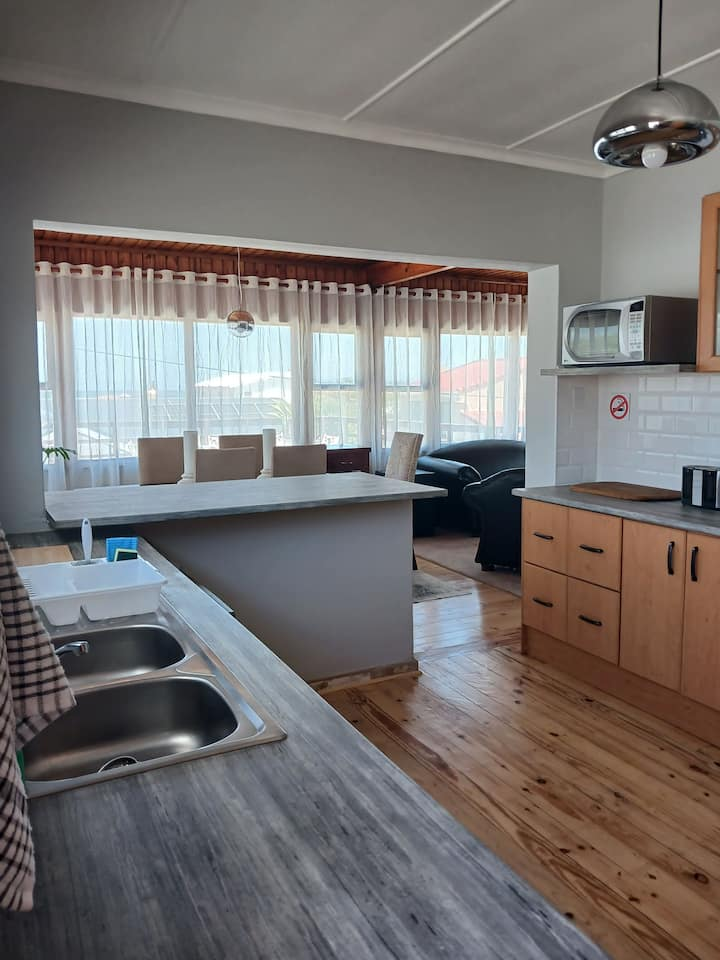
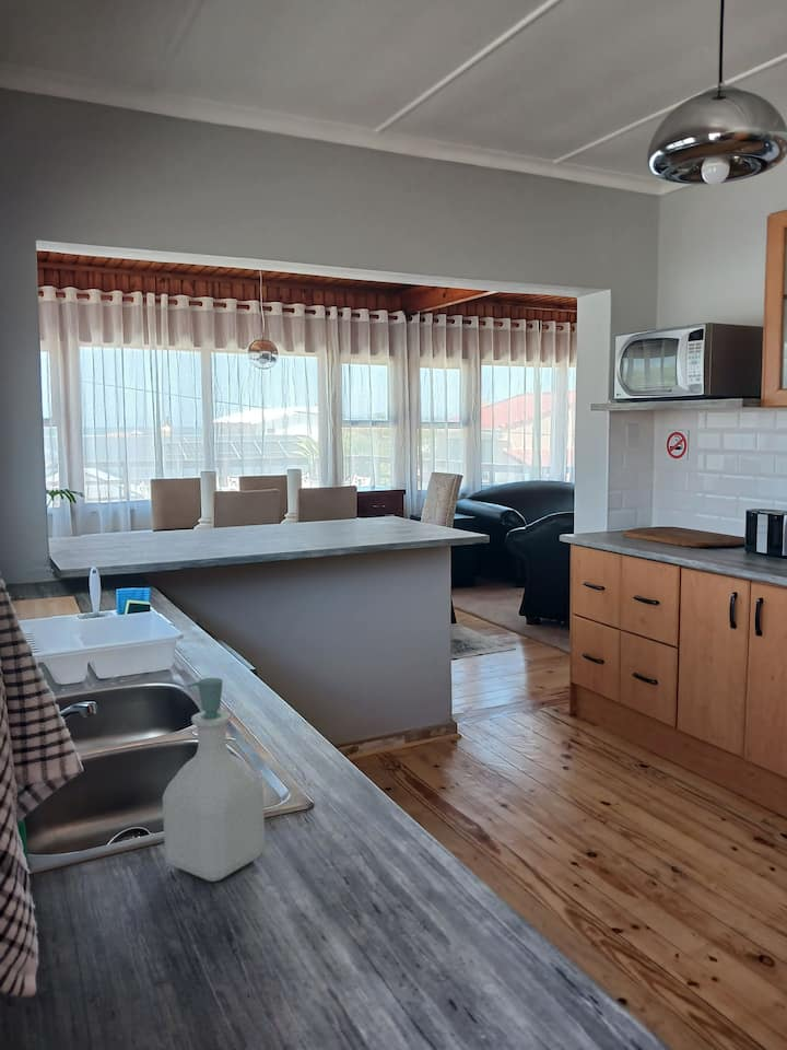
+ soap bottle (212, 771)
